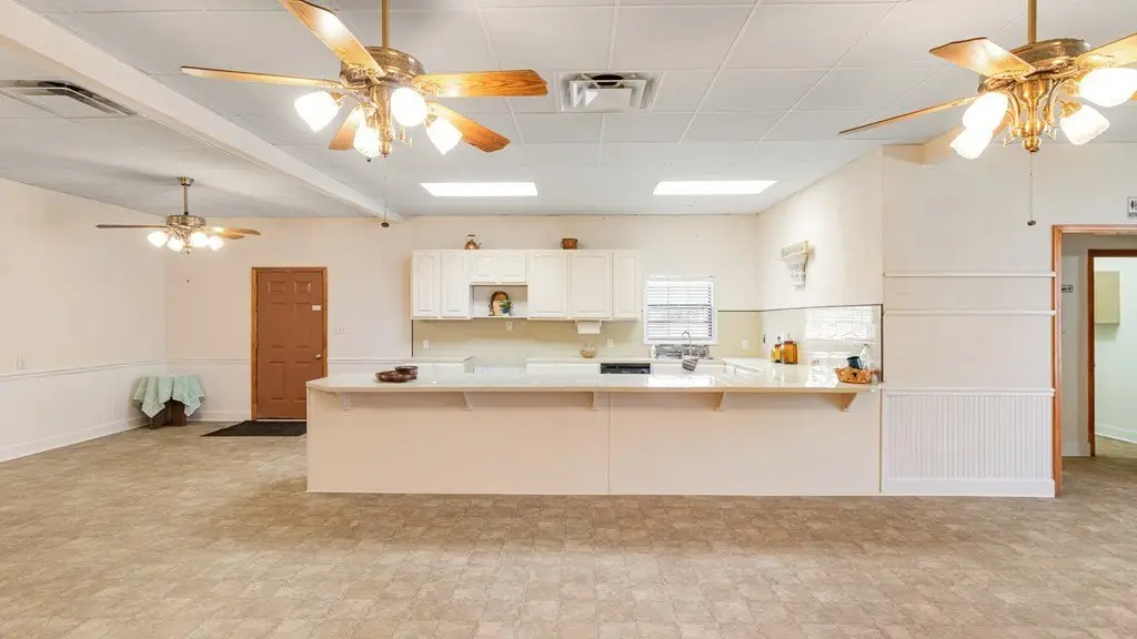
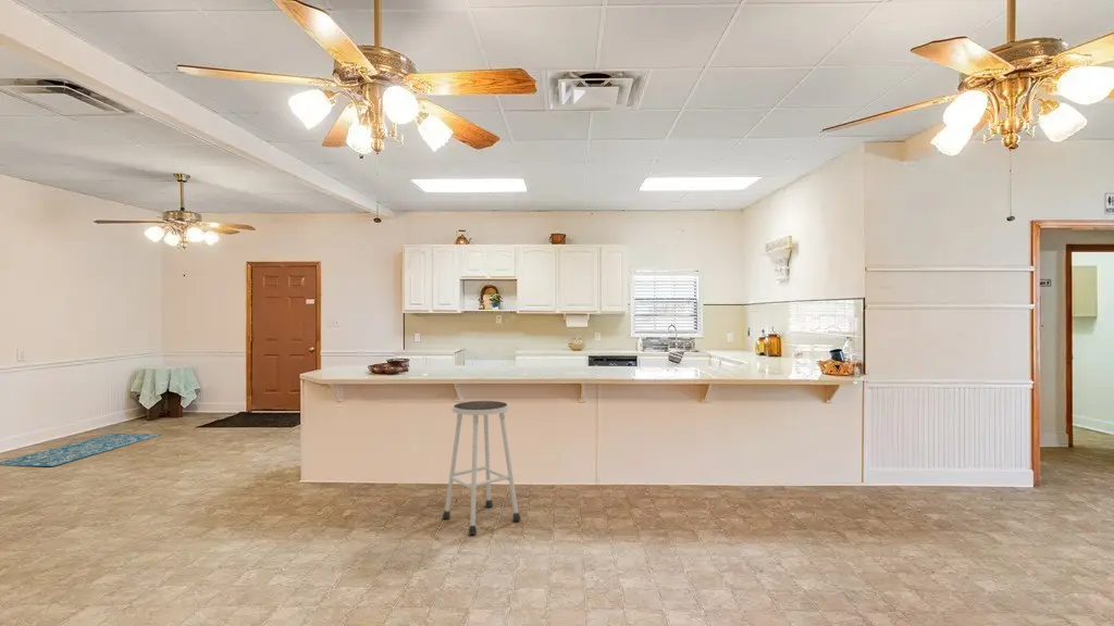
+ rug (85, 448)
+ stool (482, 466)
